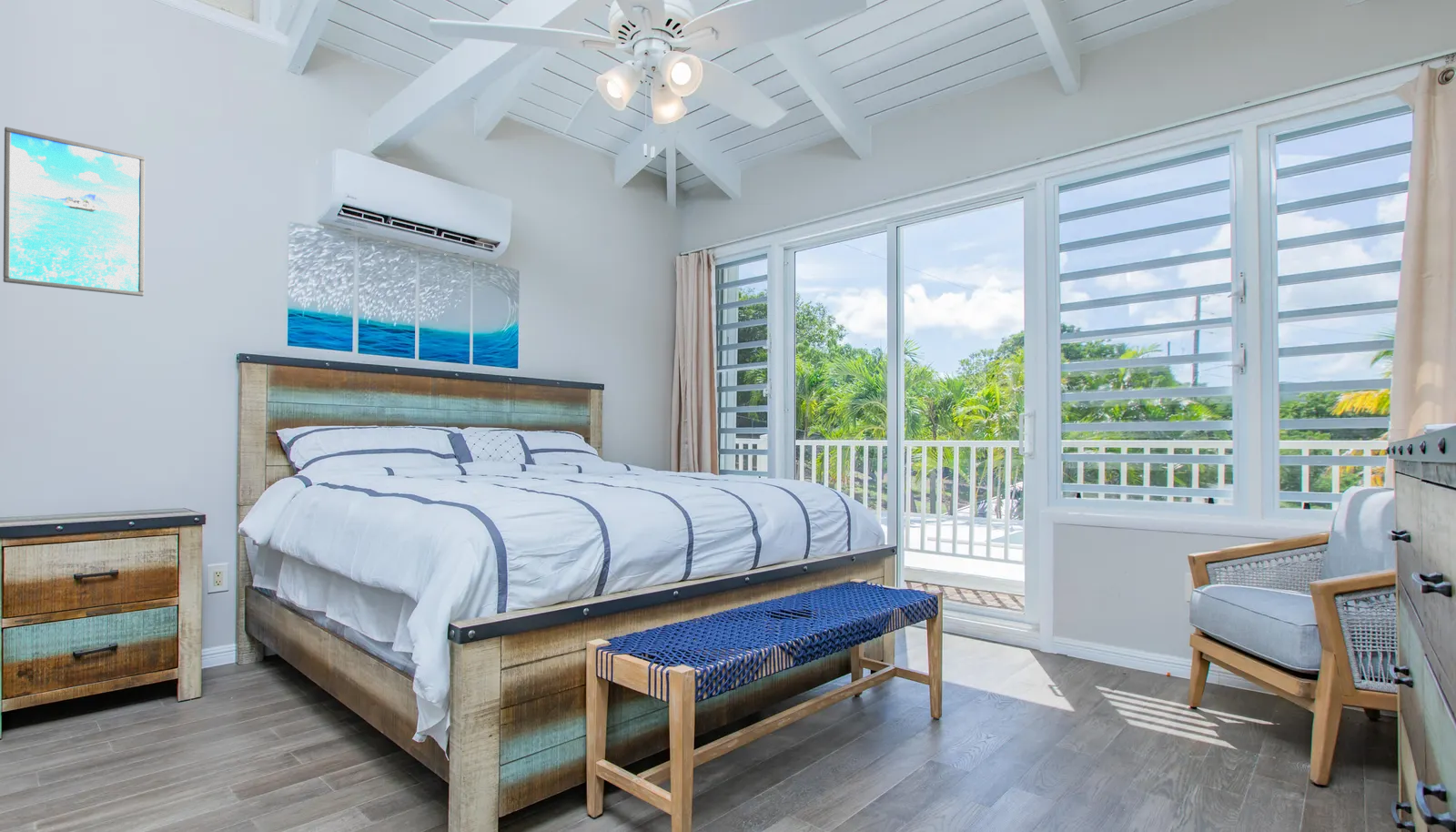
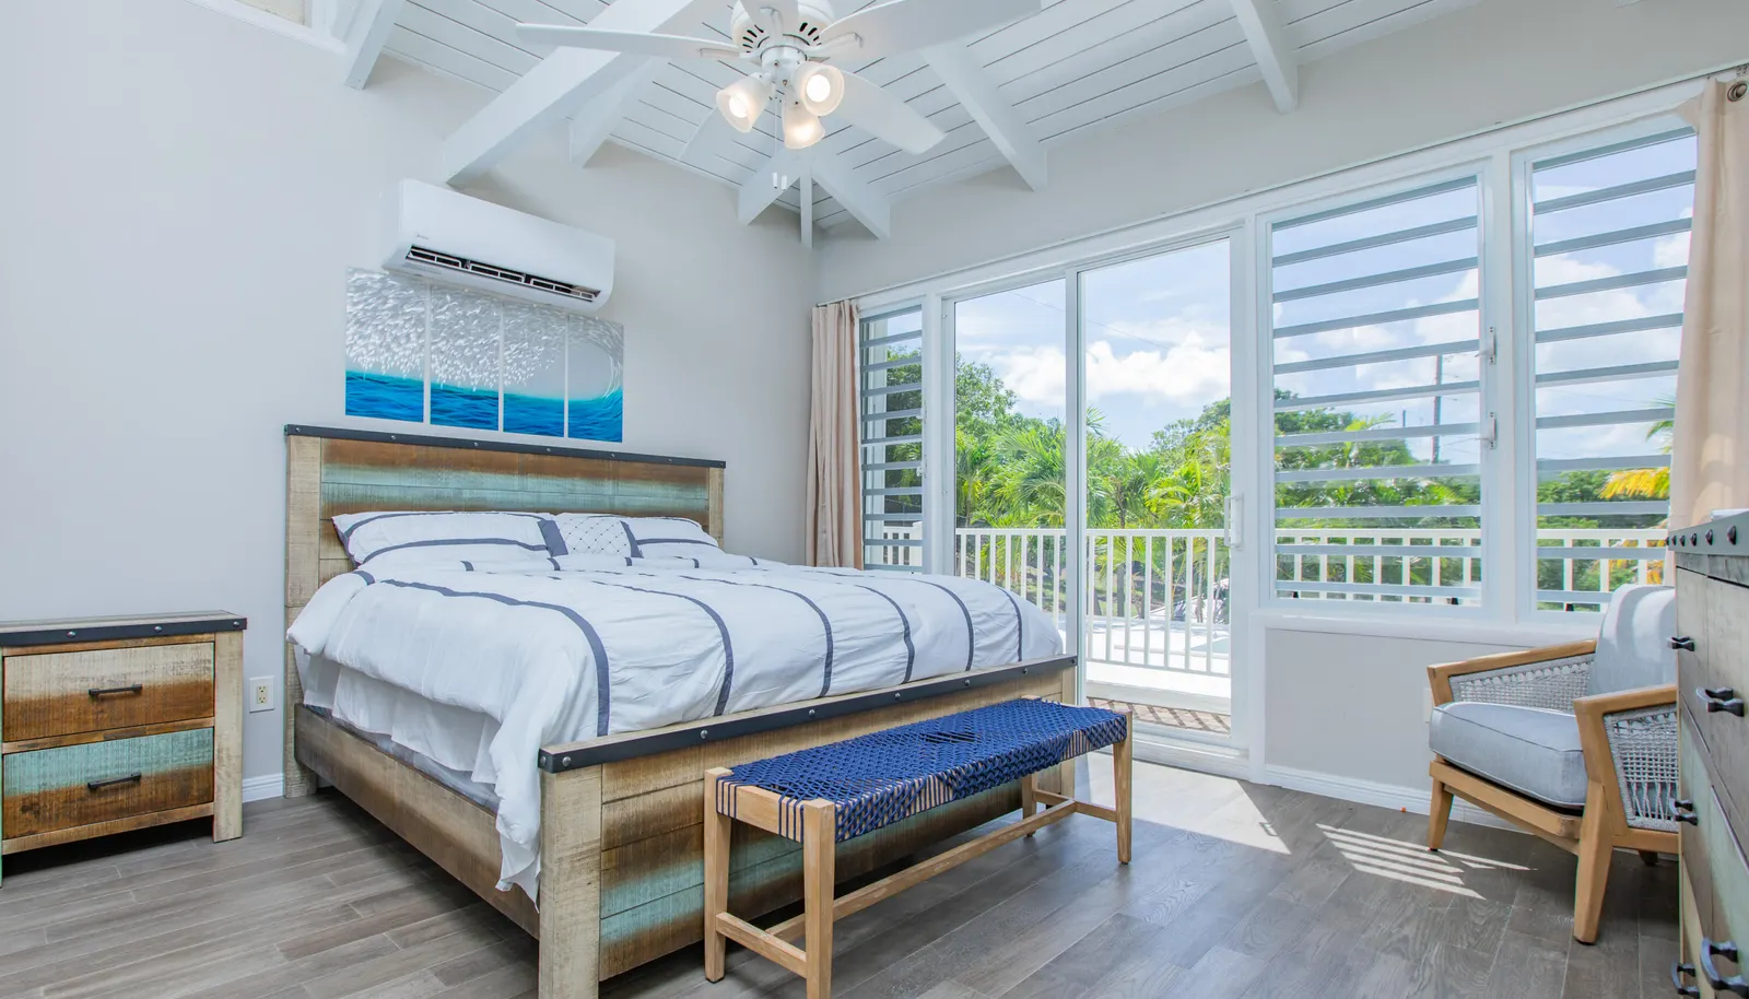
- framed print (77, 216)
